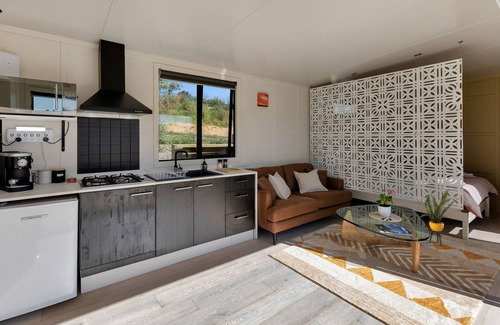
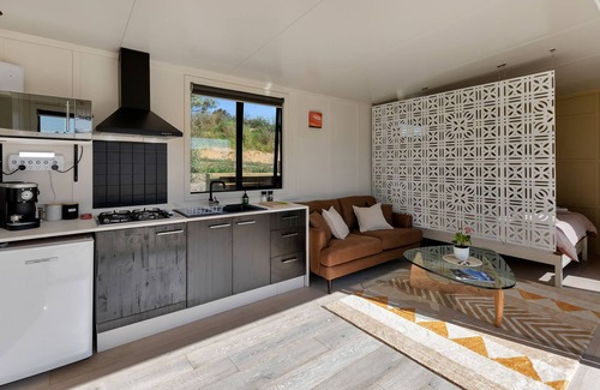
- house plant (440, 216)
